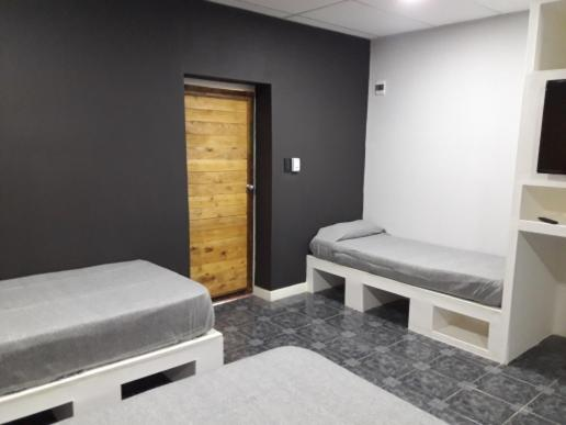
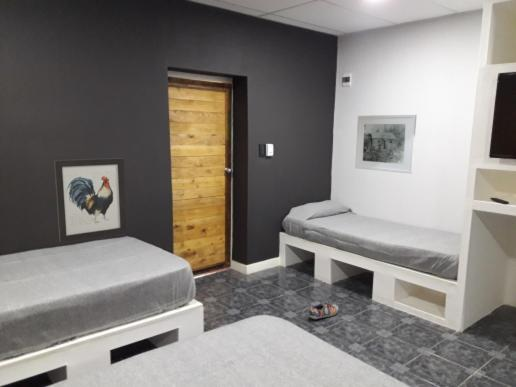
+ shoe (324, 309)
+ wall art (92, 198)
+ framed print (383, 143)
